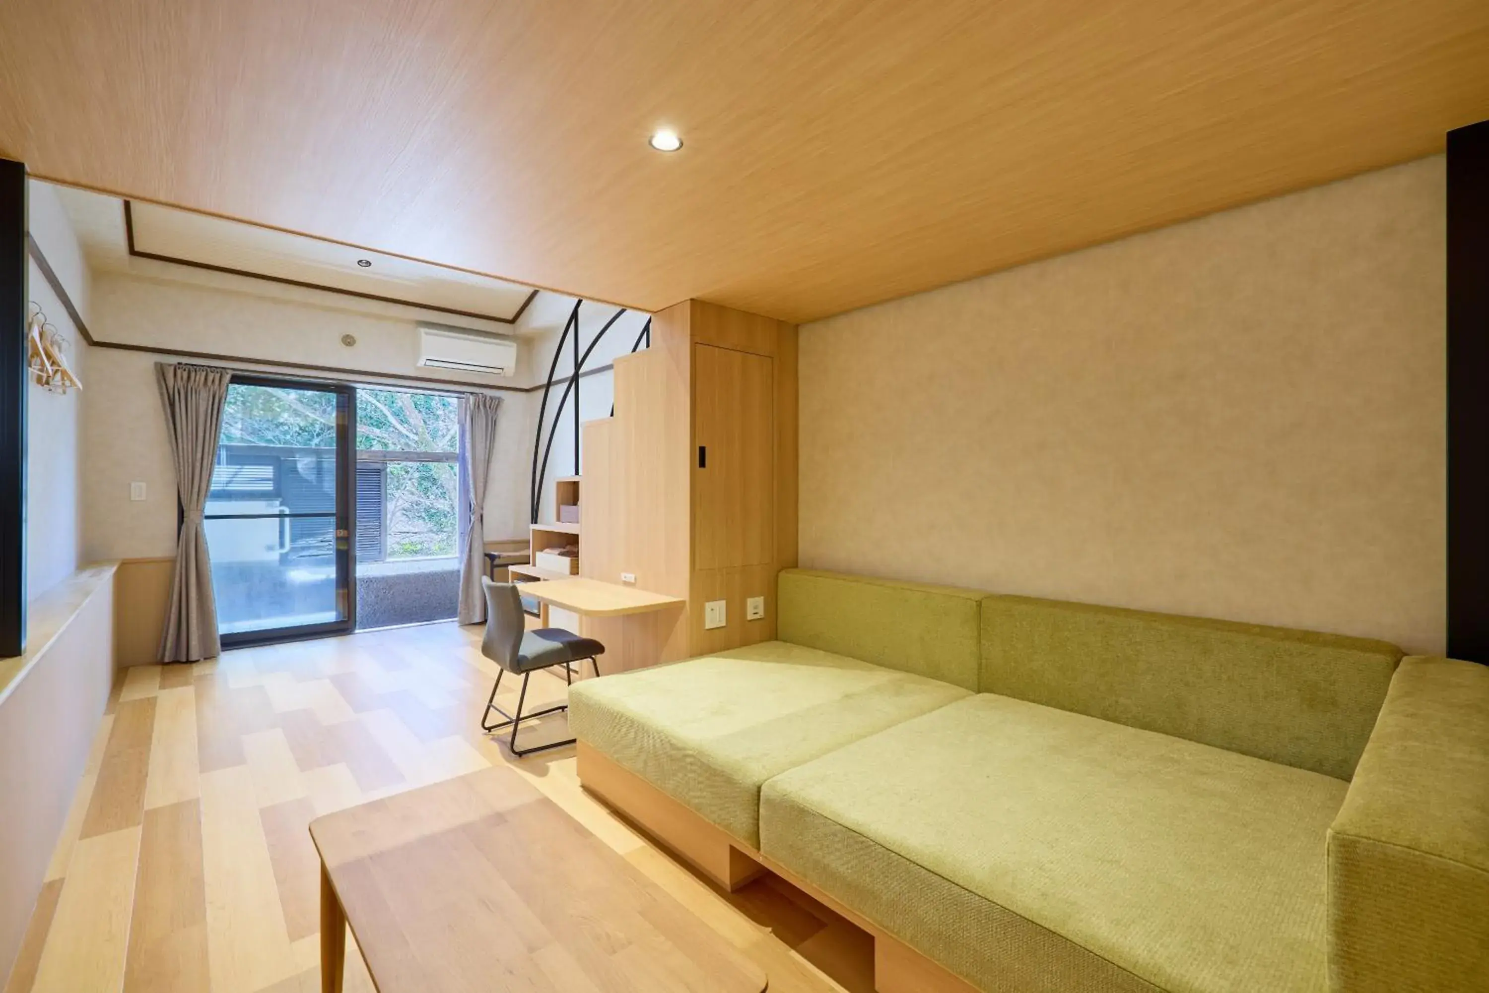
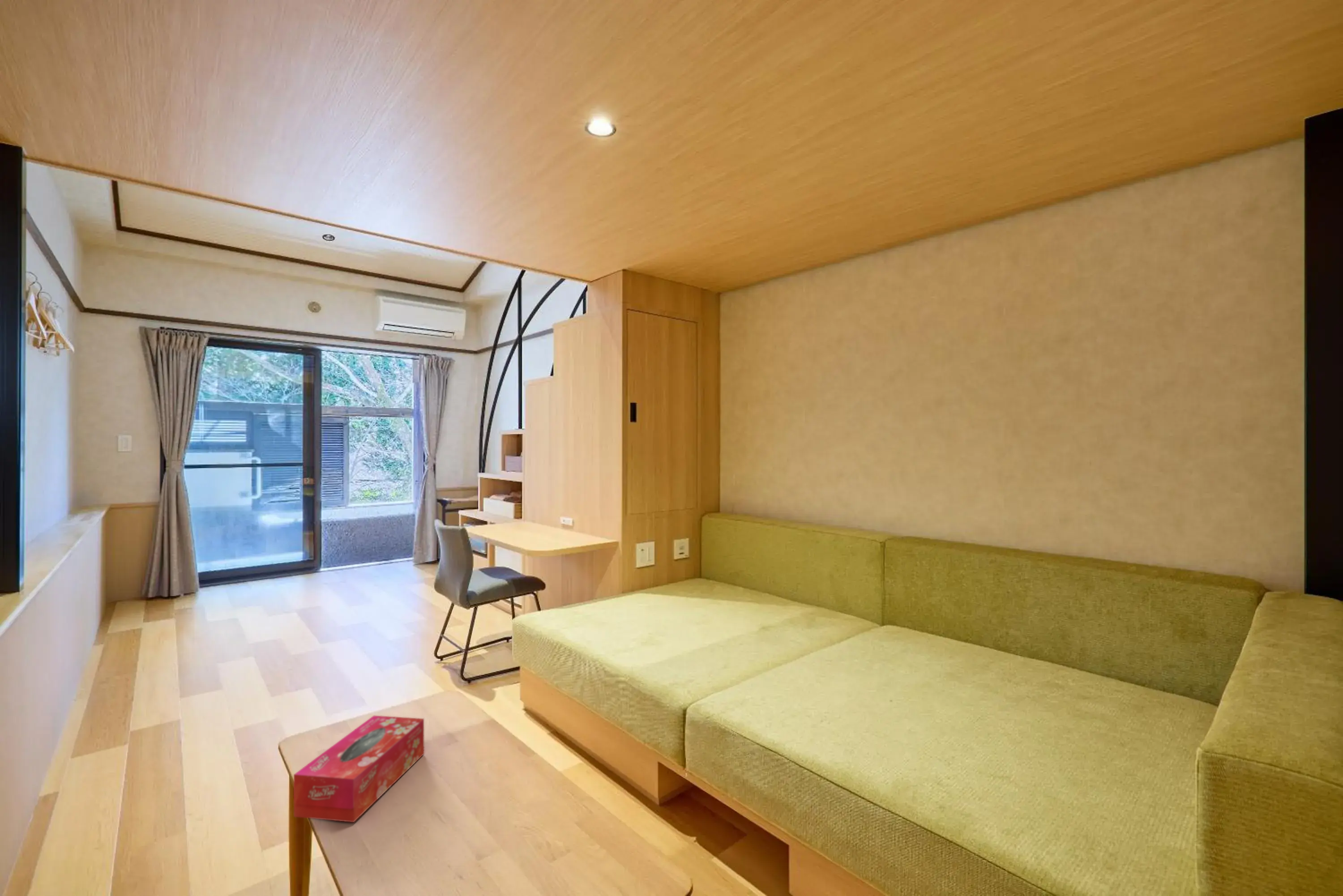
+ tissue box (365, 763)
